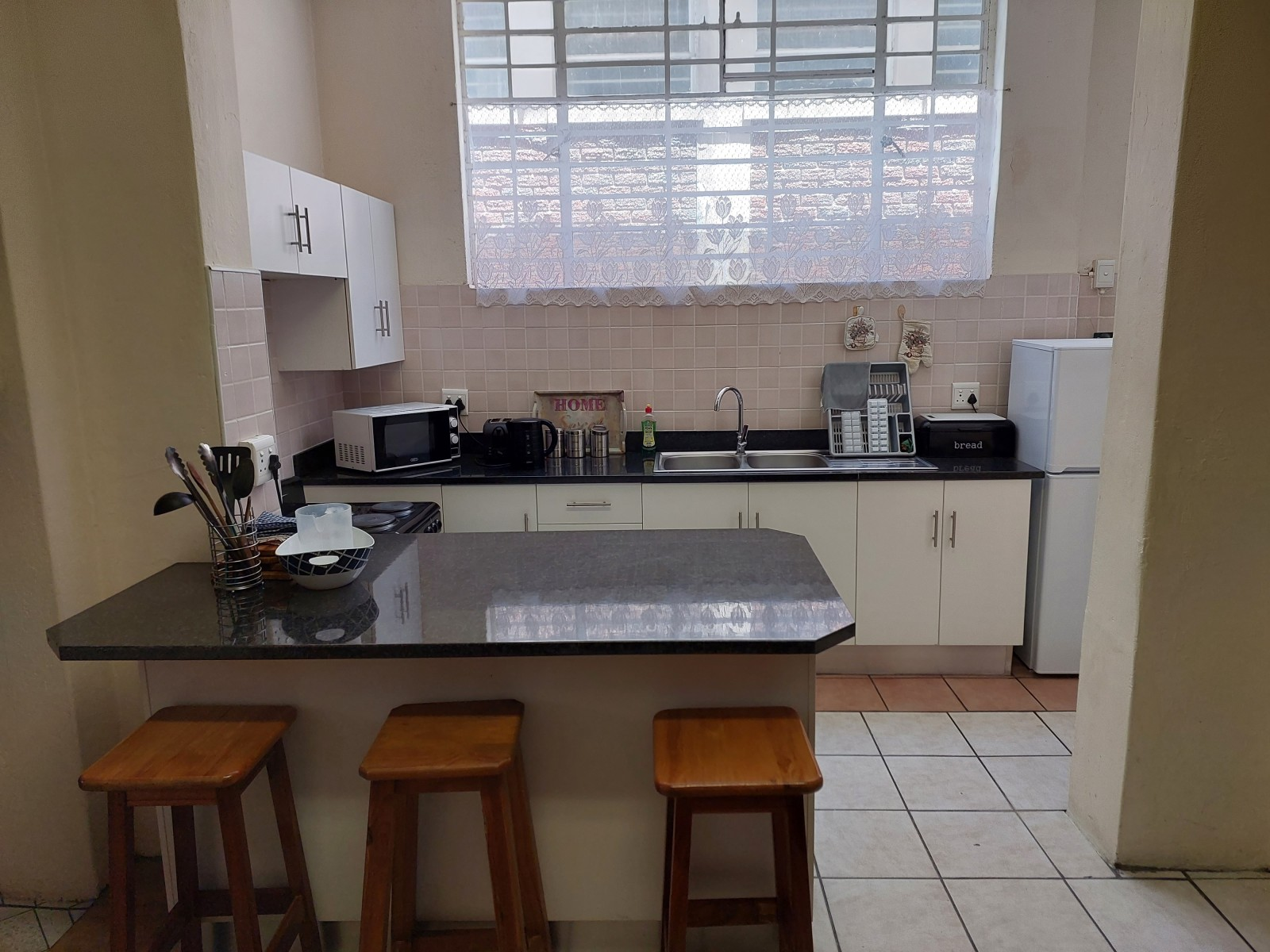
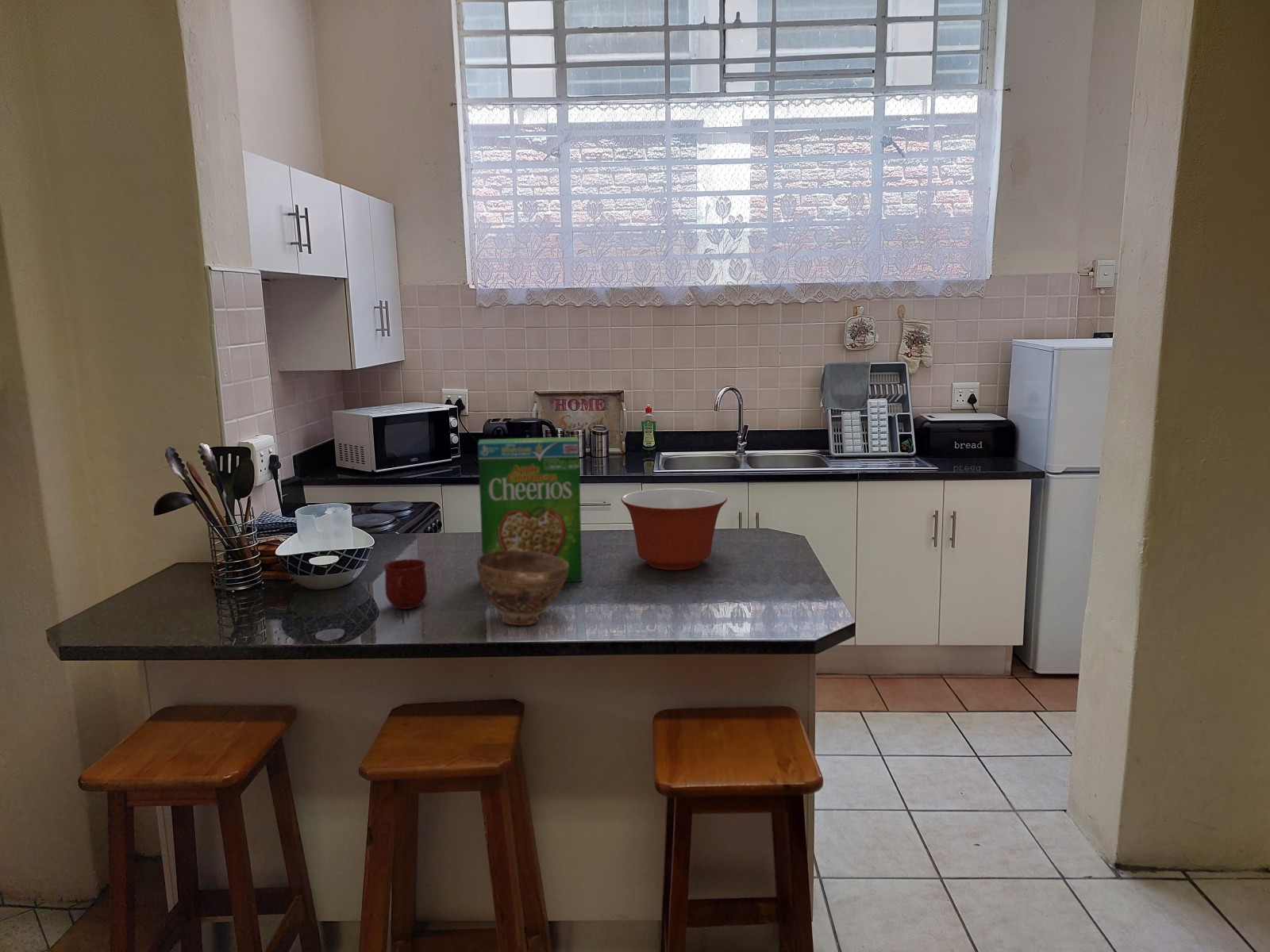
+ mixing bowl (674, 530)
+ bowl (524, 589)
+ mug (404, 587)
+ cereal box (530, 510)
